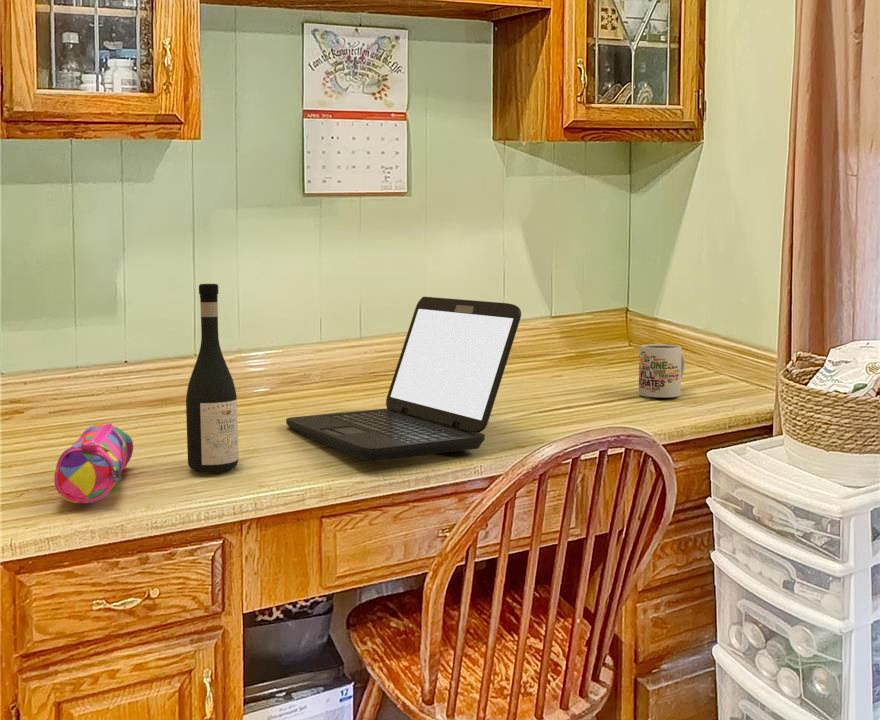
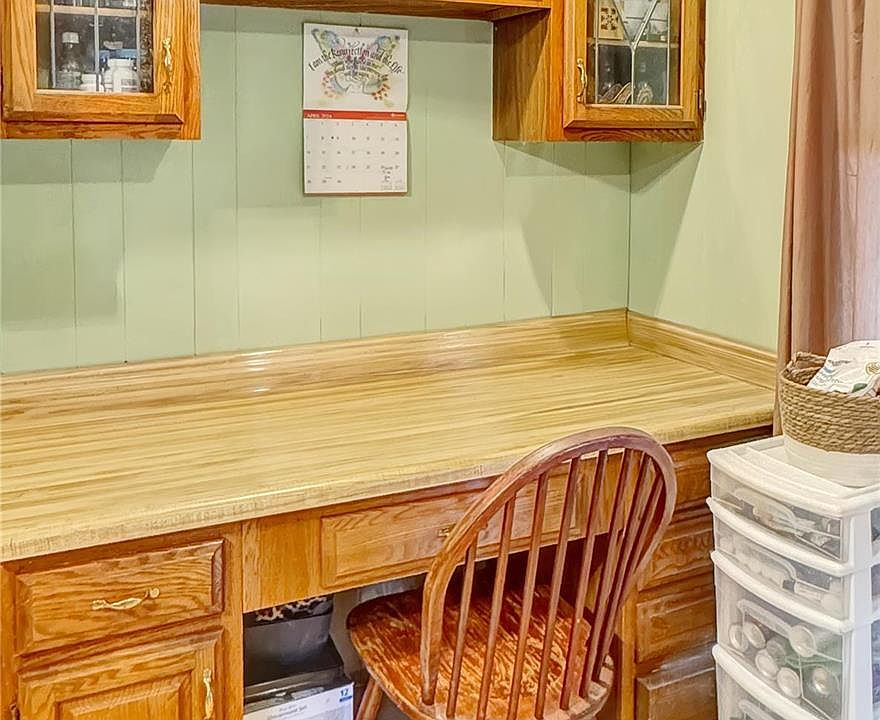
- laptop (398, 370)
- pencil case (96, 459)
- wine bottle (210, 377)
- mug (665, 369)
